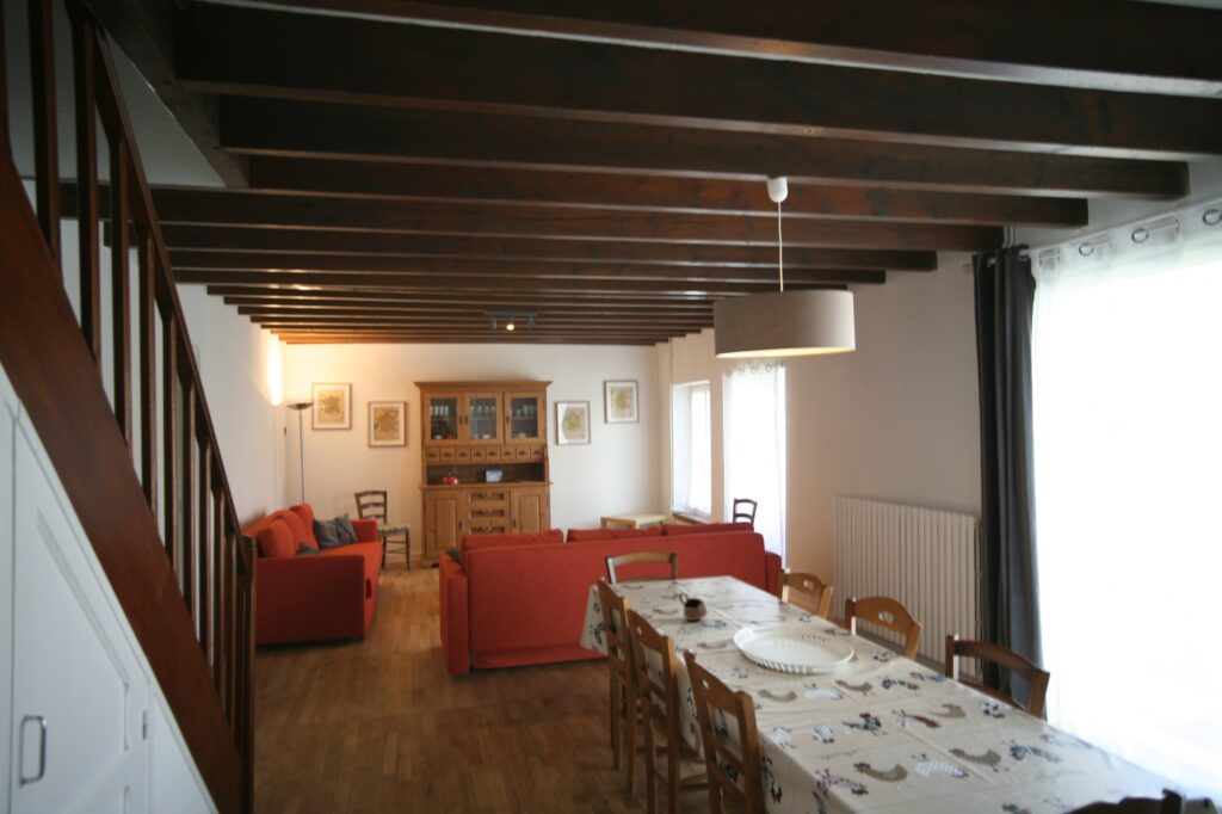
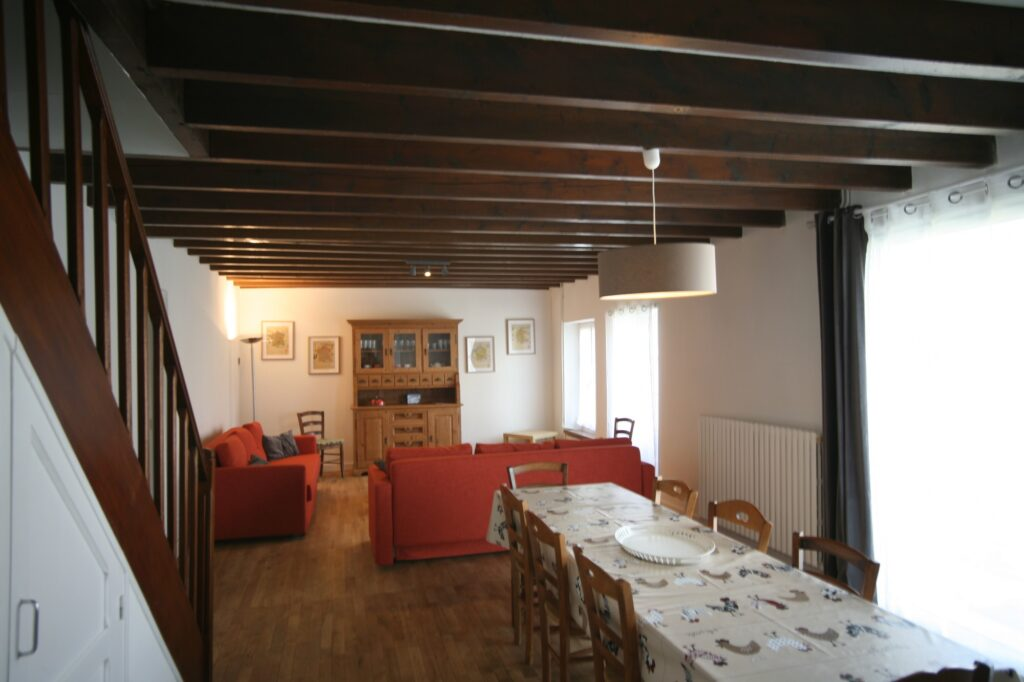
- cup (693, 605)
